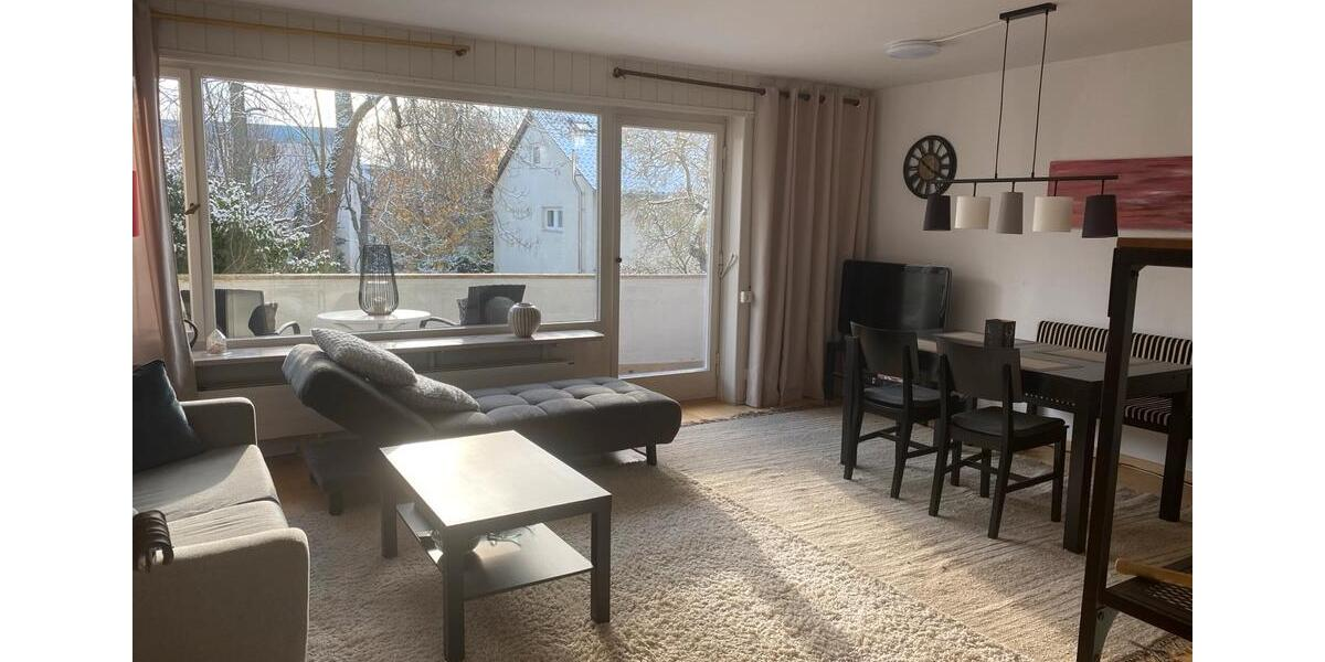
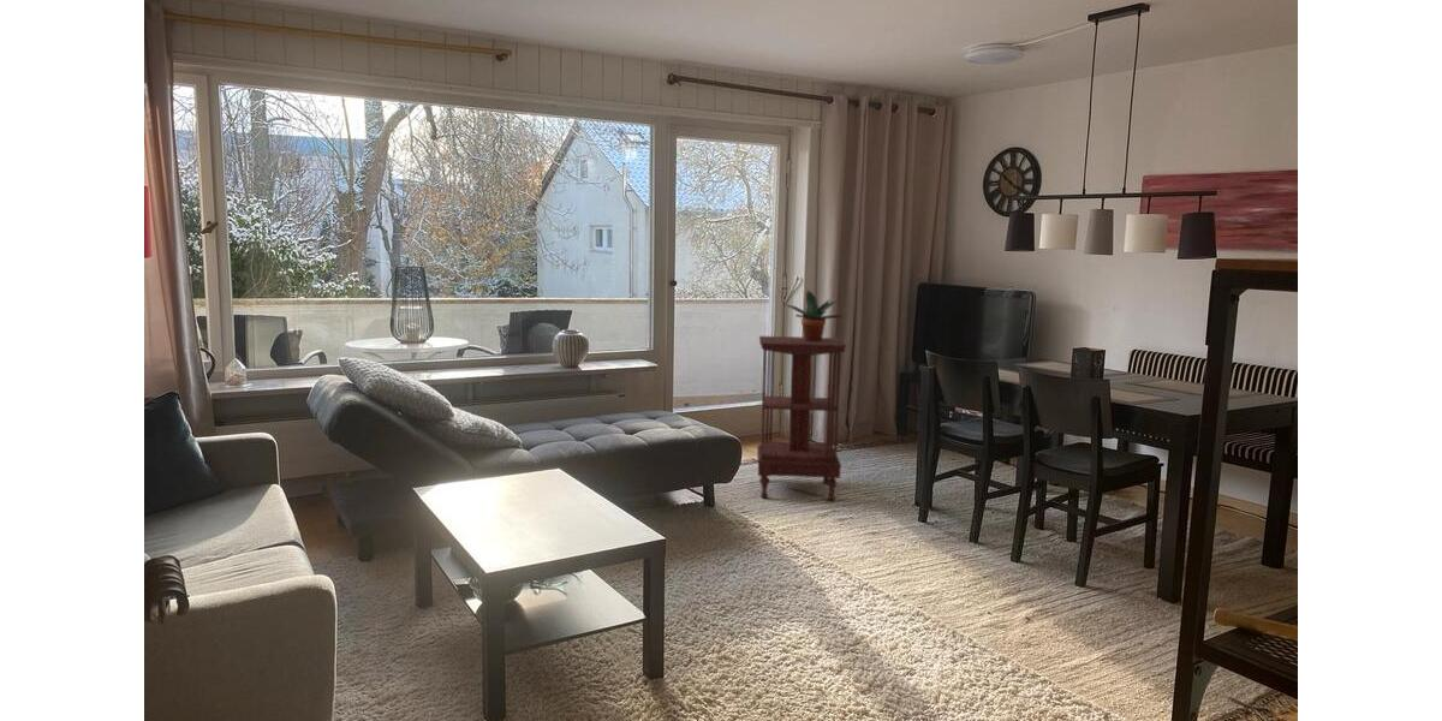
+ potted plant (814, 315)
+ side table (798, 416)
